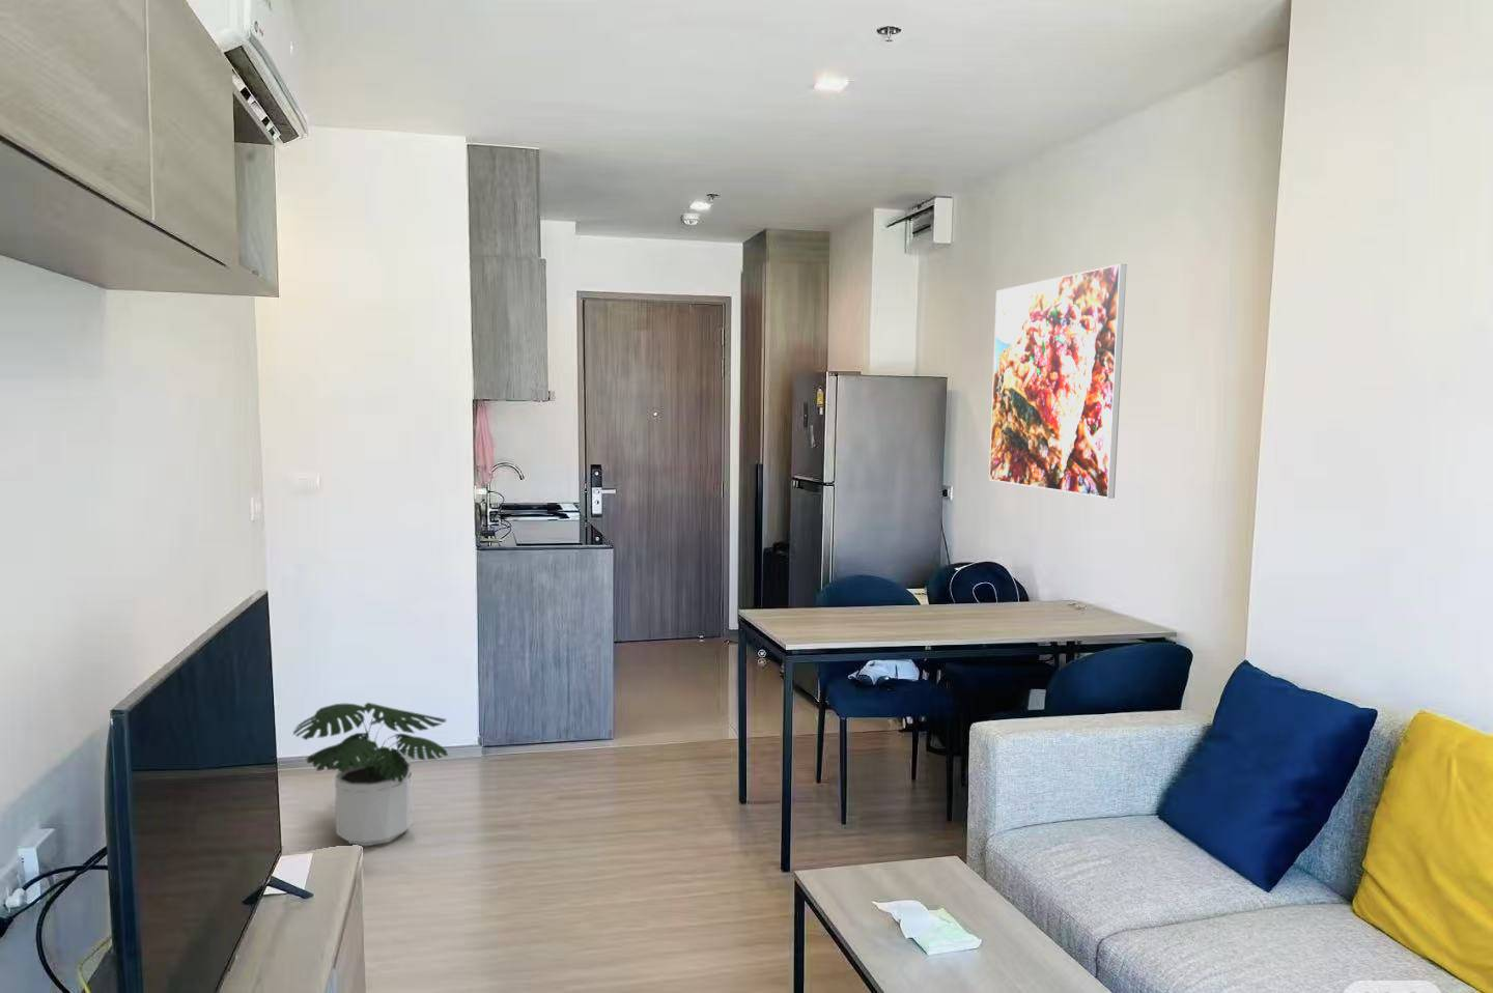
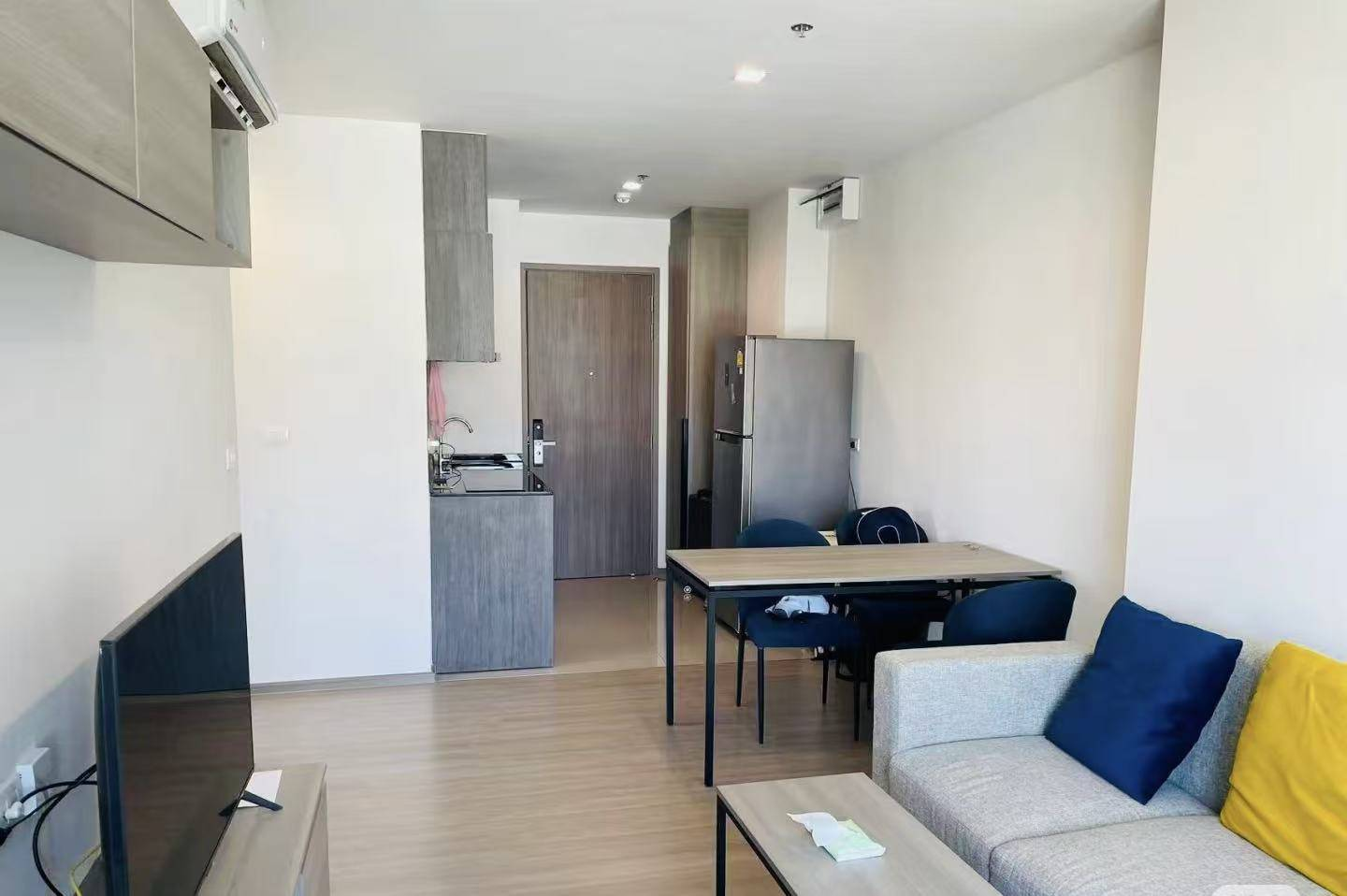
- potted plant (377, 765)
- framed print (1050, 385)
